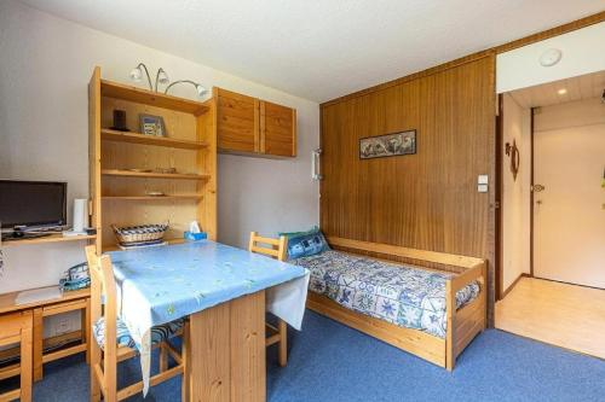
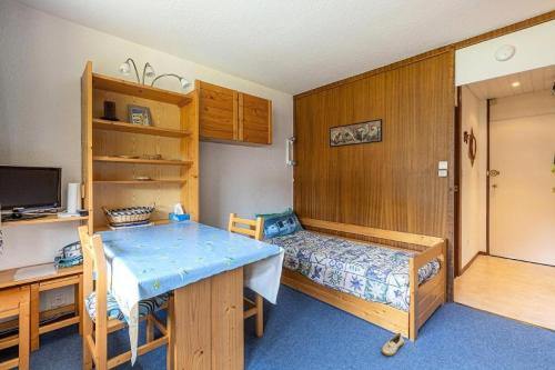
+ shoe (392, 343)
